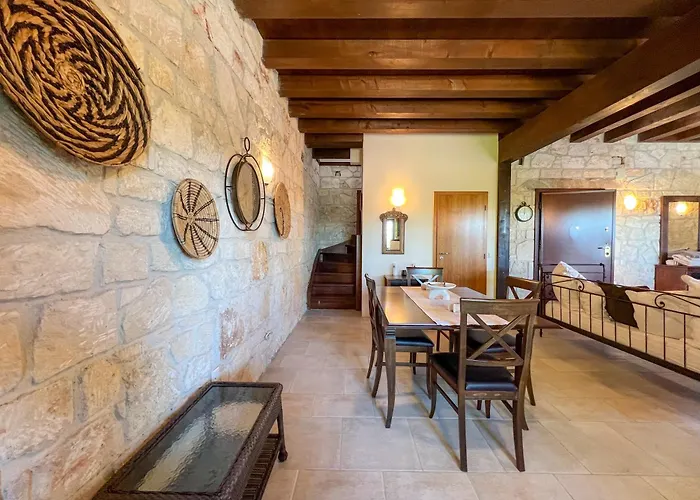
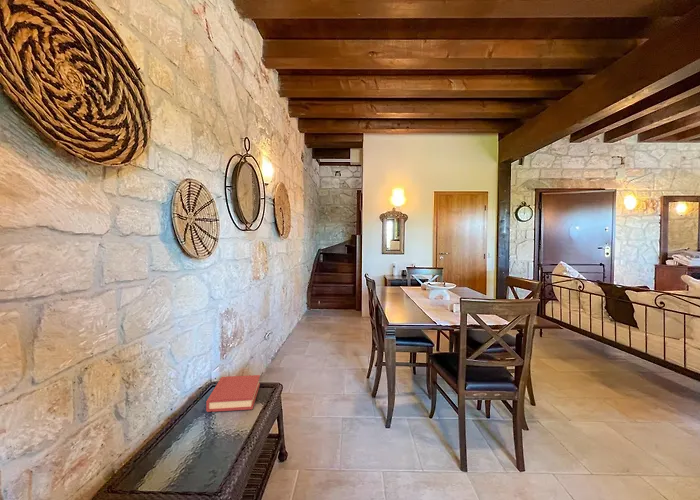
+ hardback book (235, 391)
